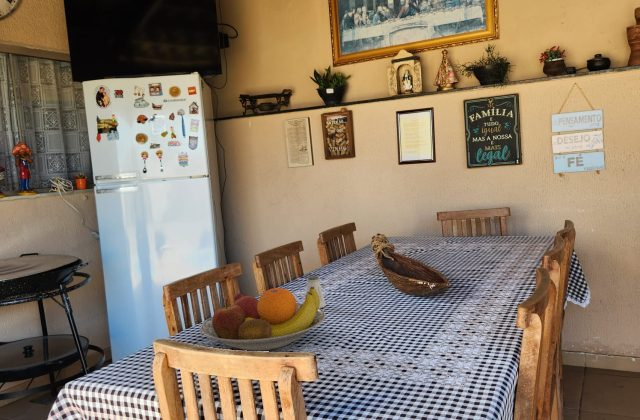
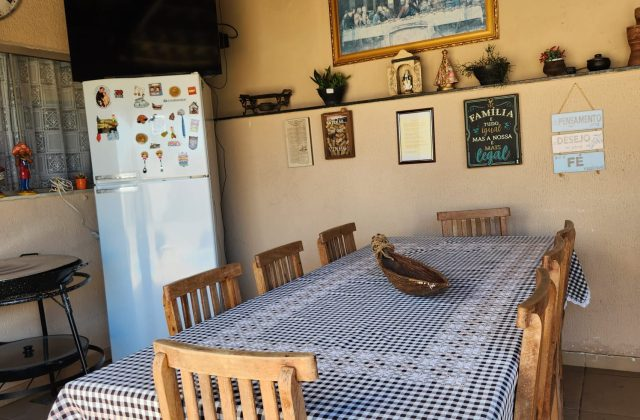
- fruit bowl (263, 314)
- saltshaker (316, 291)
